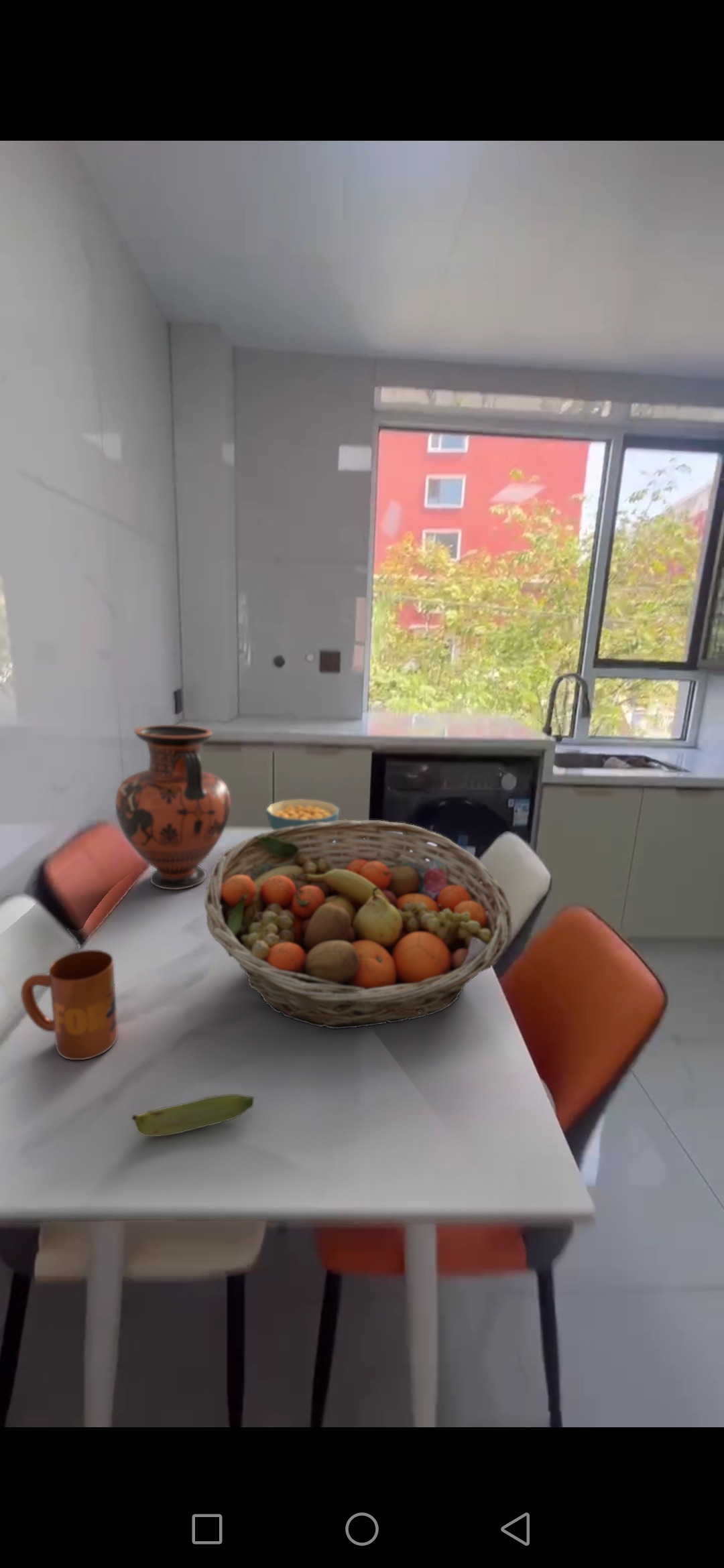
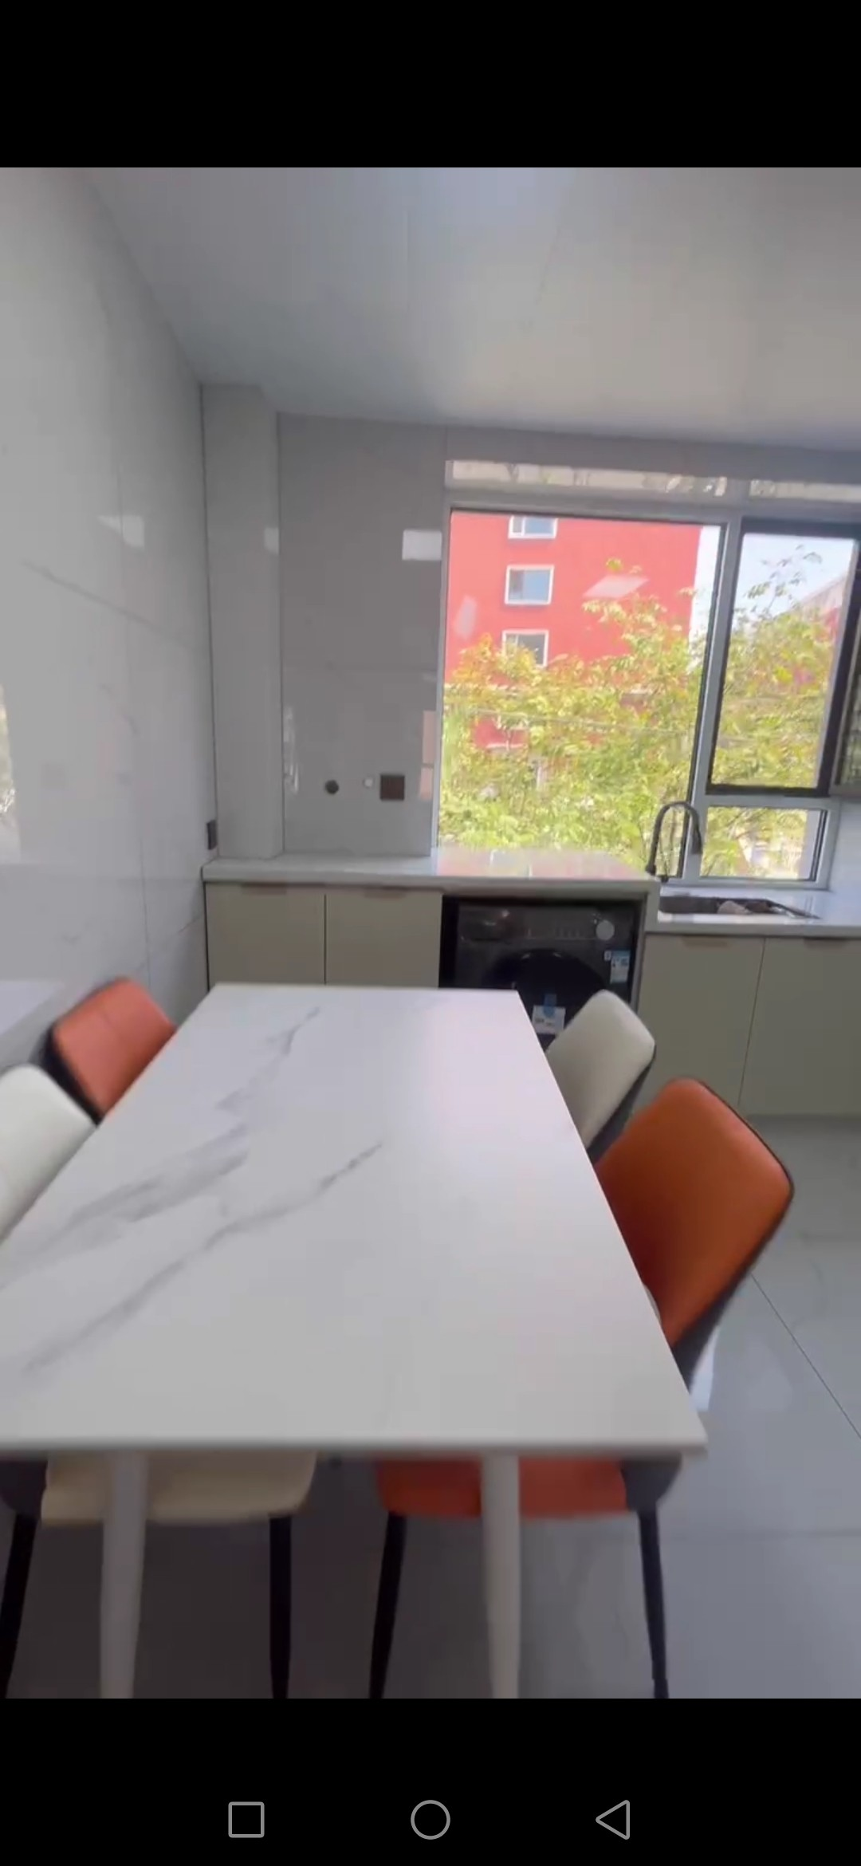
- mug (68, 1004)
- vase (174, 807)
- cereal bowl (302, 825)
- banana (194, 1110)
- fruit basket (359, 914)
